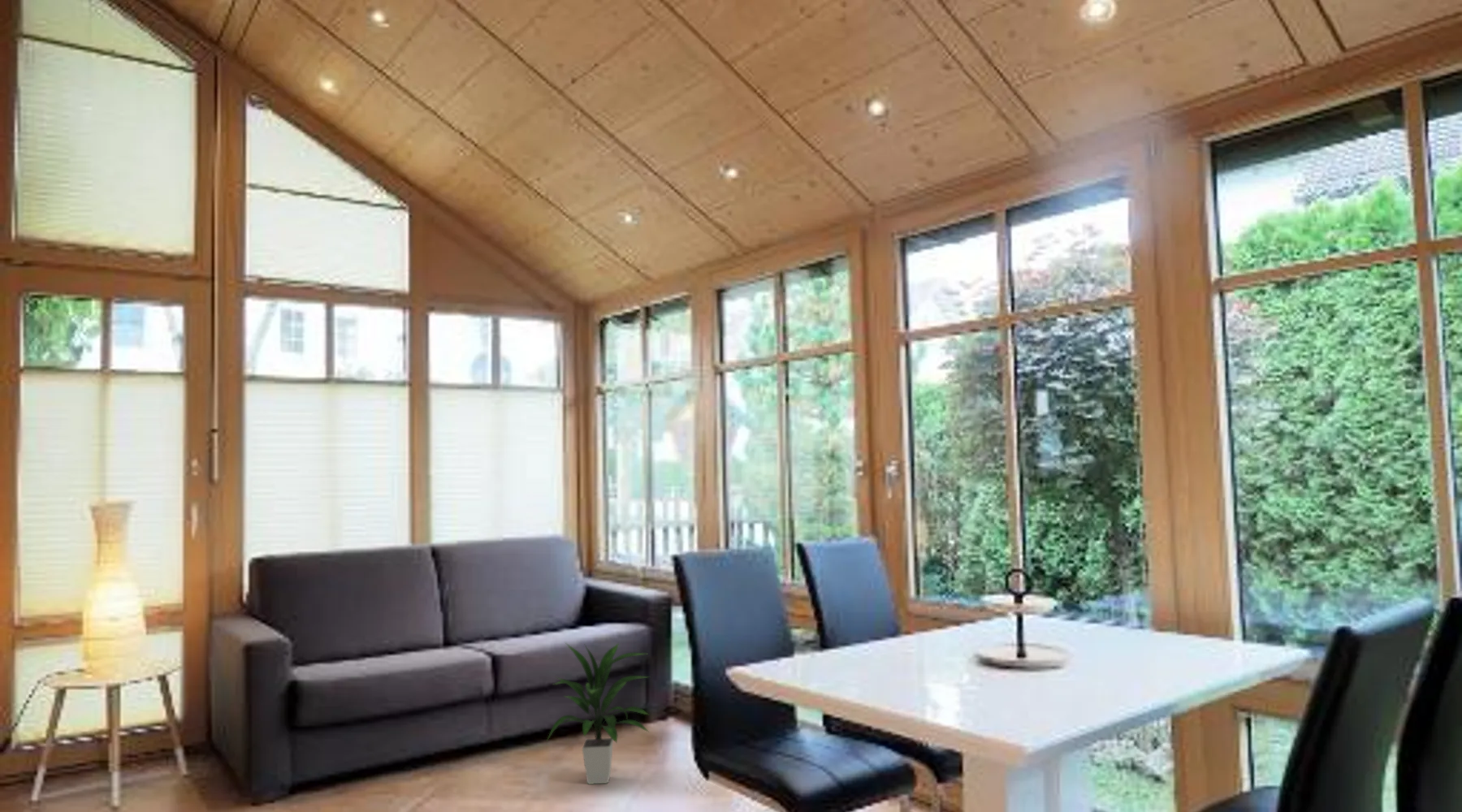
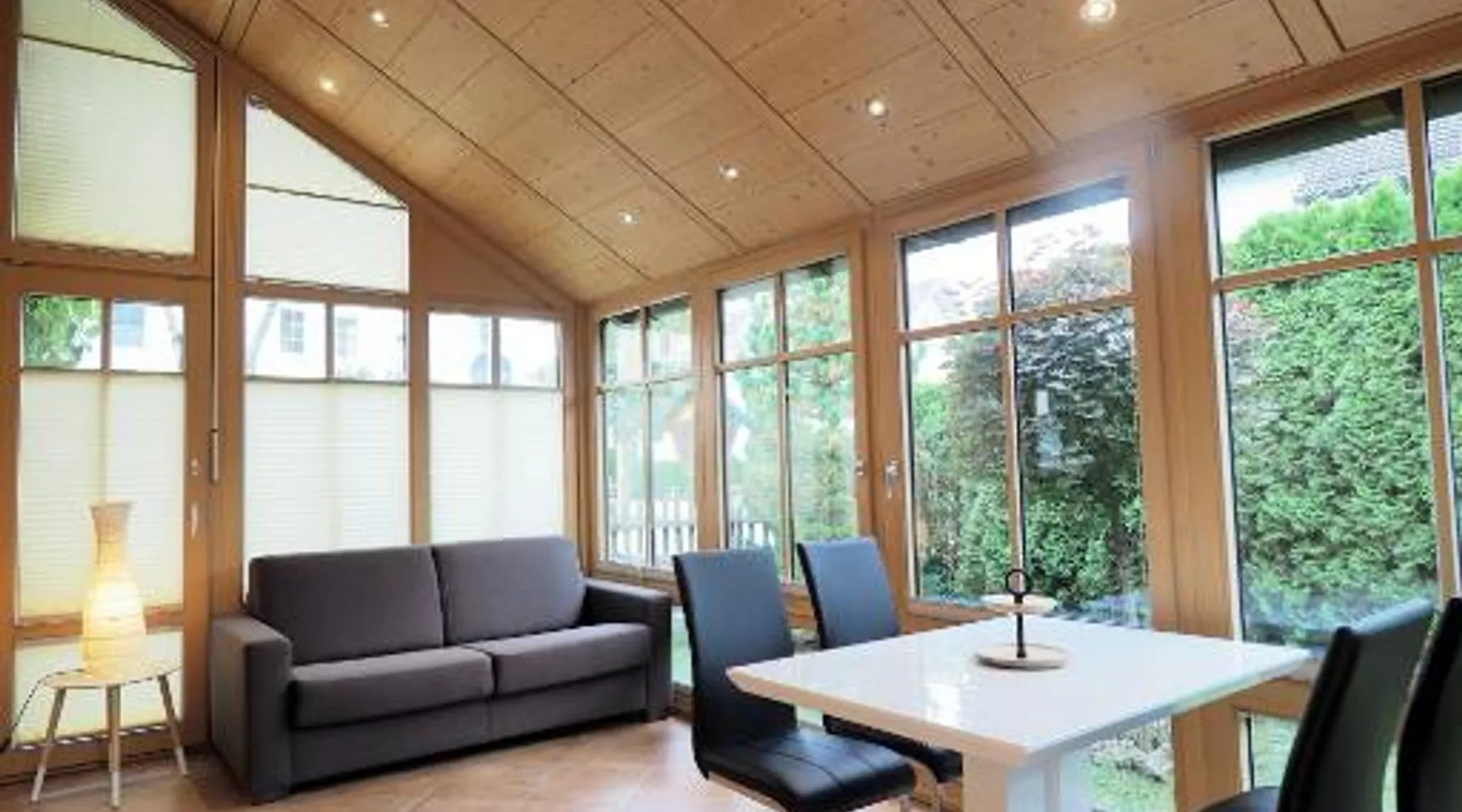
- indoor plant (599, 708)
